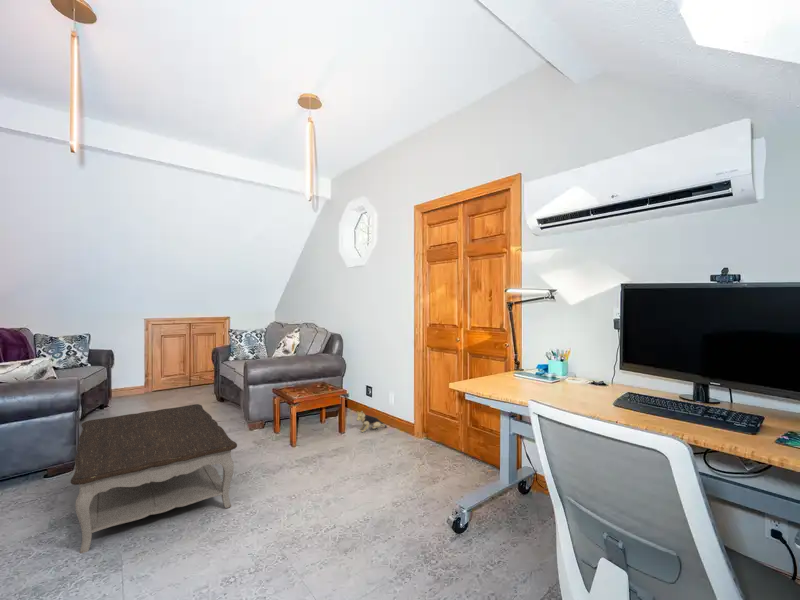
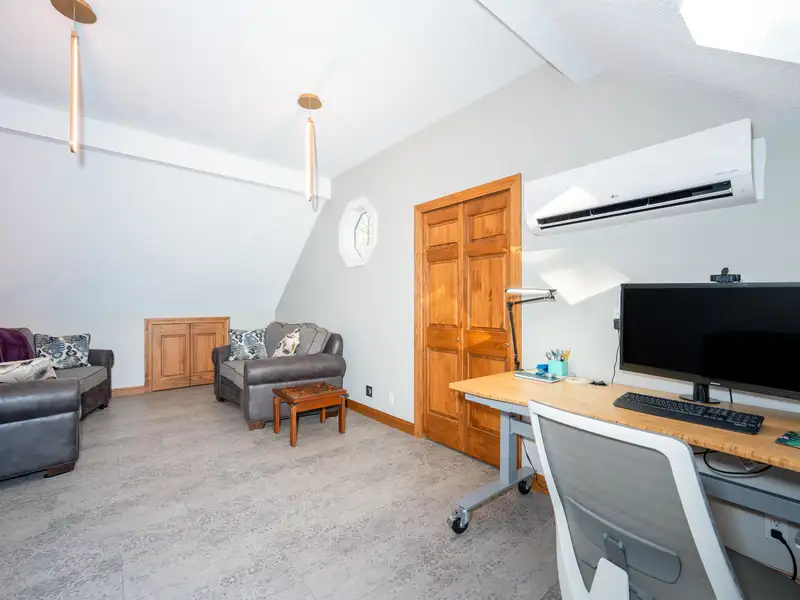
- plush toy (371, 418)
- coffee table (153, 460)
